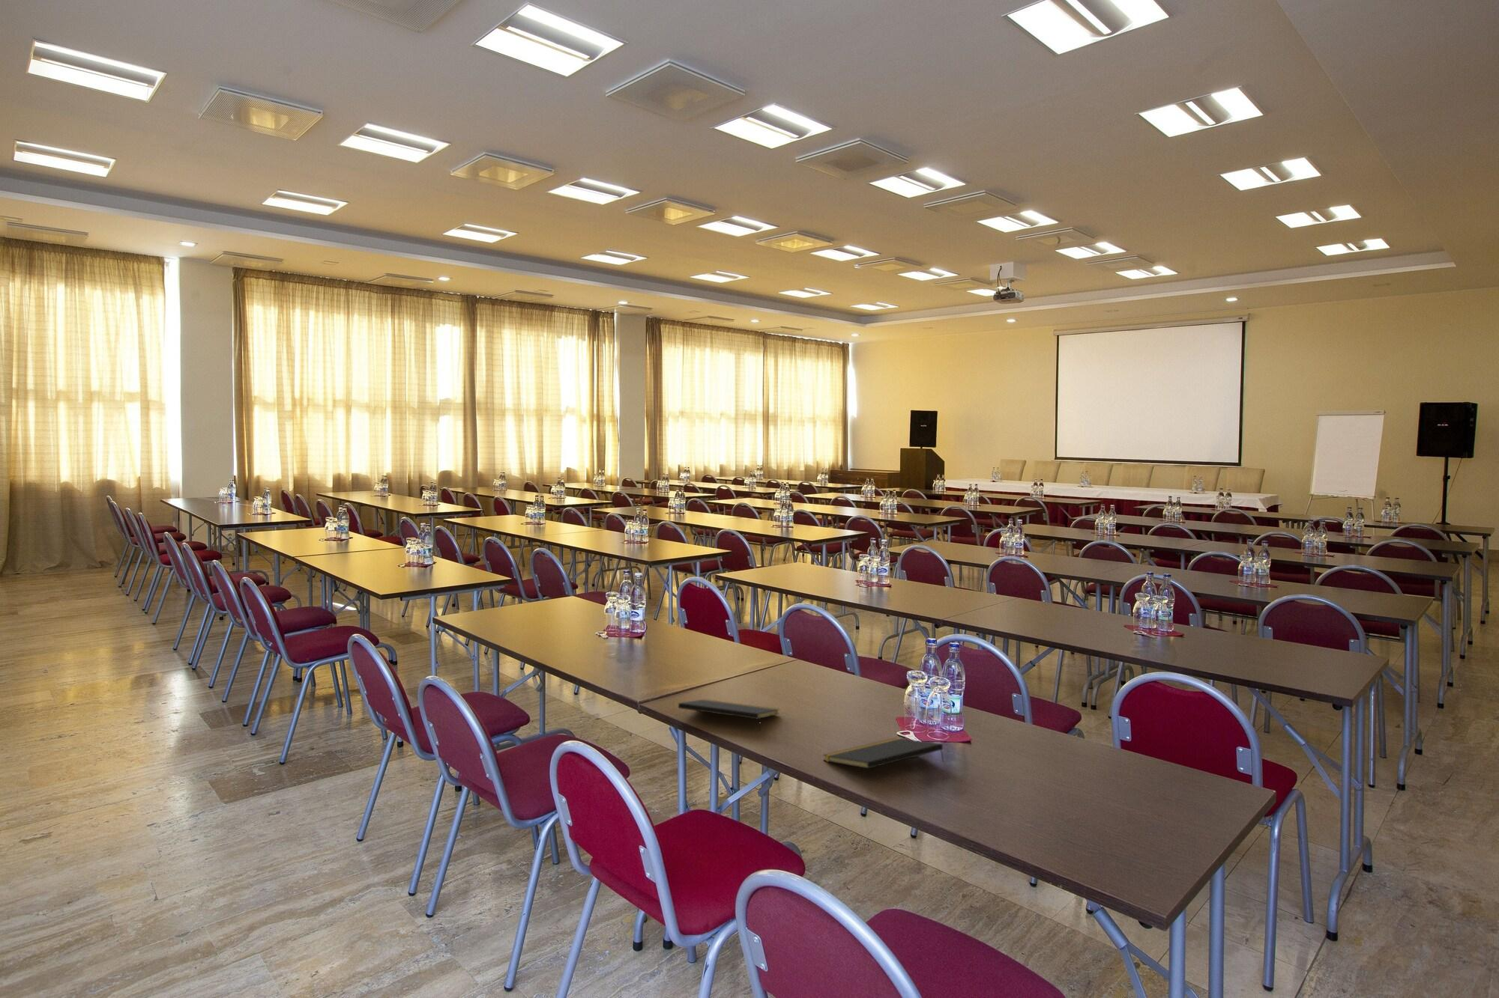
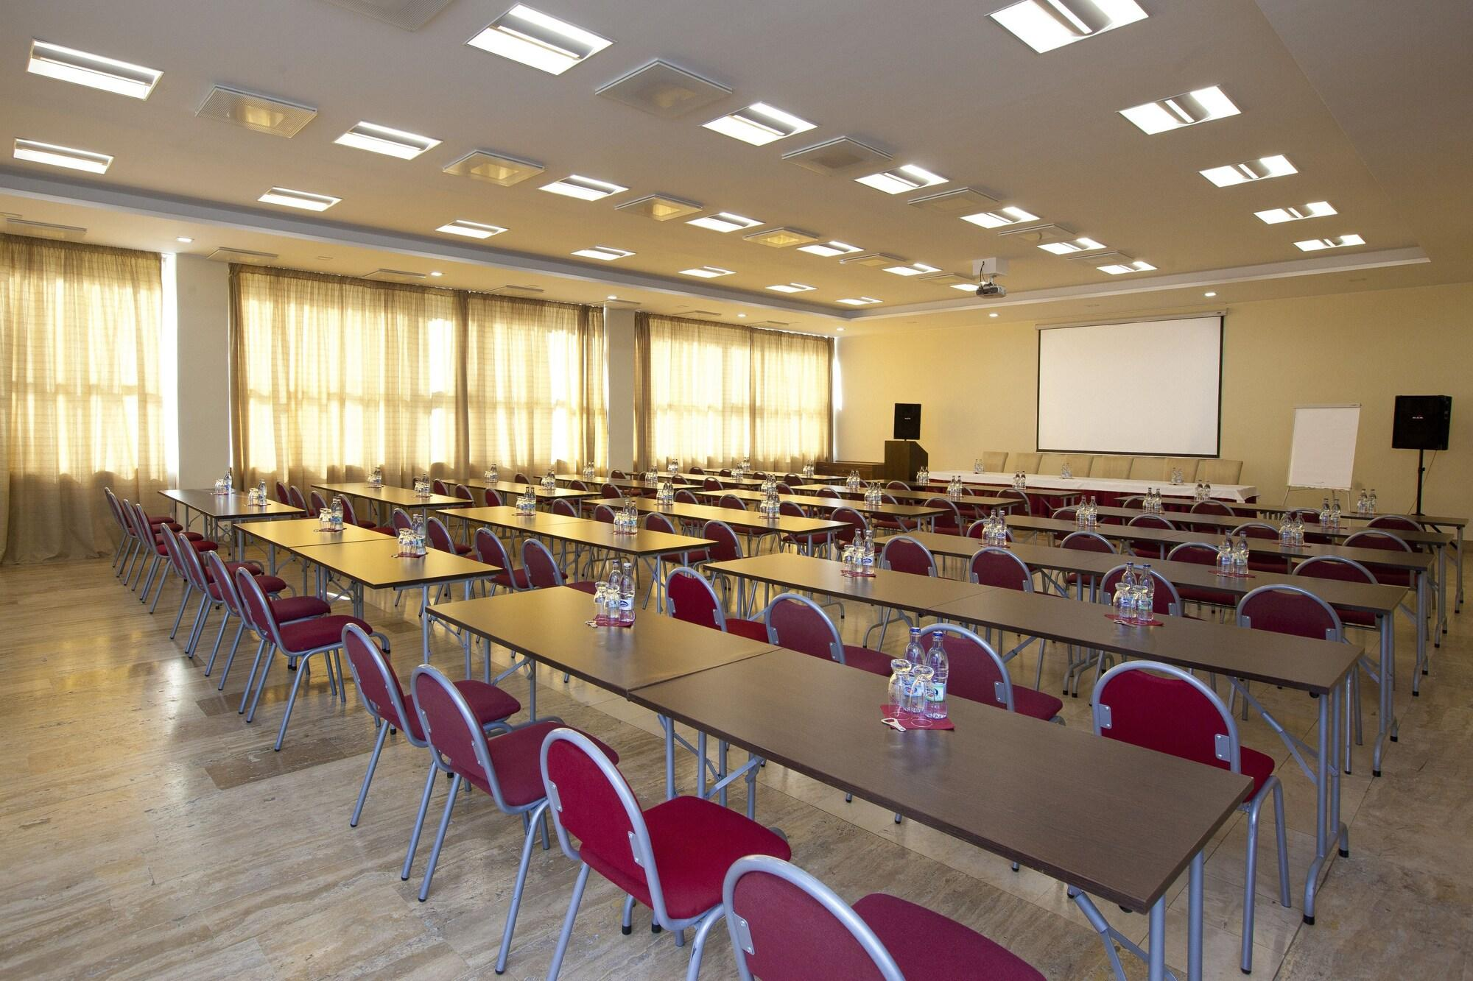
- notepad (729, 708)
- notepad (883, 752)
